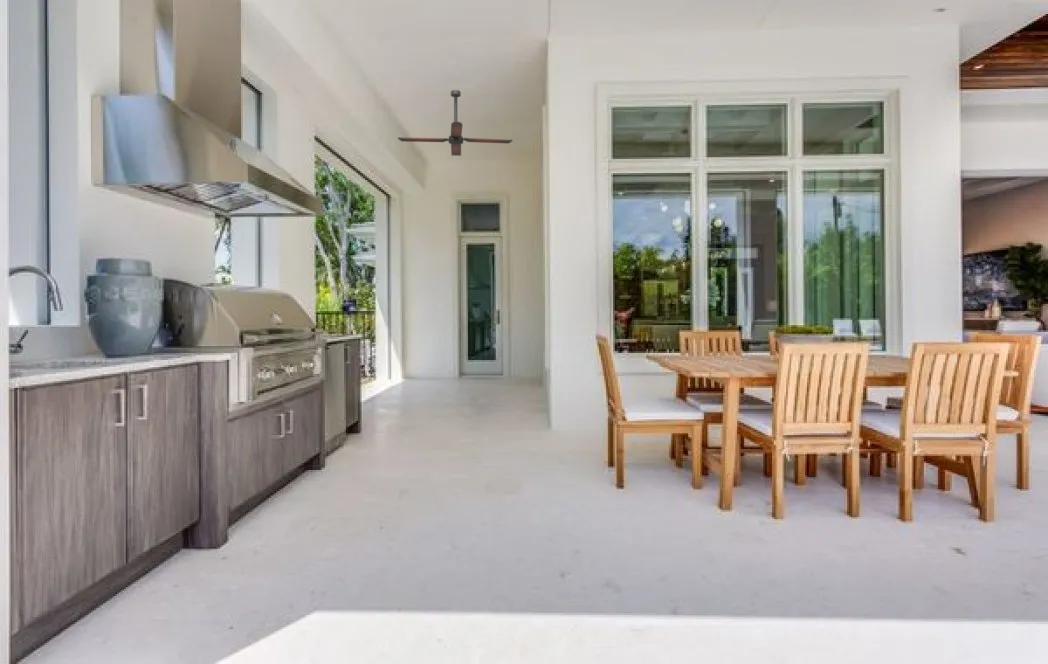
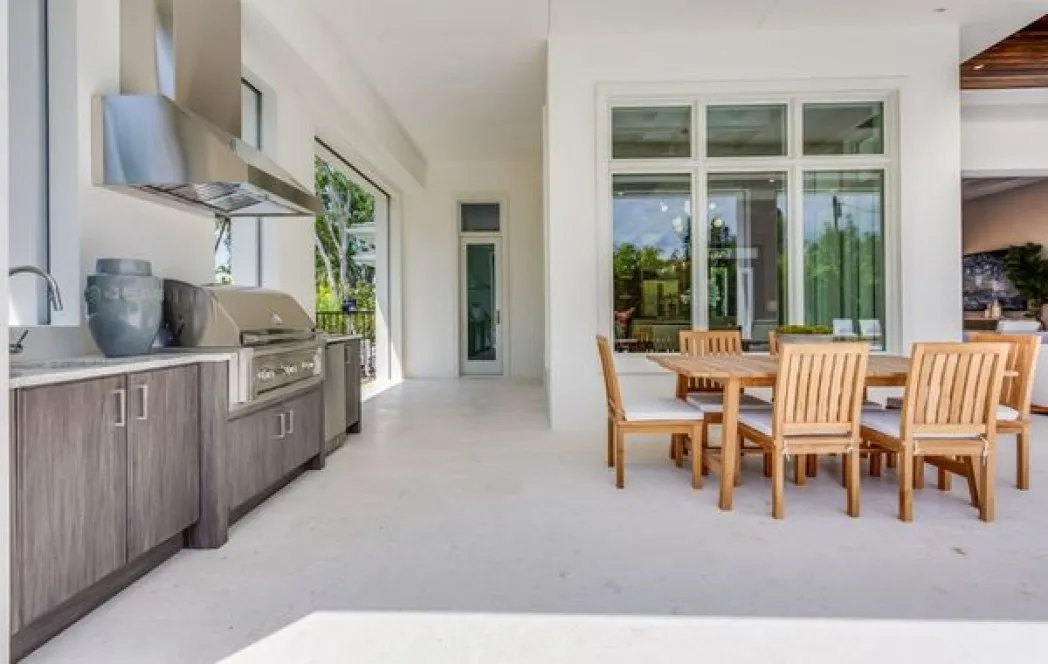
- ceiling fan (455, 117)
